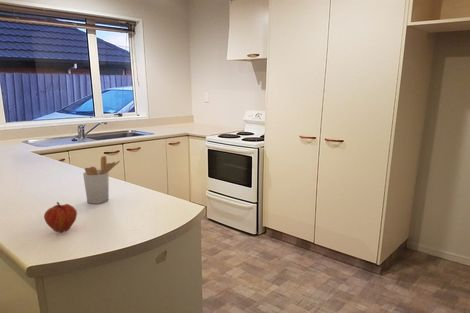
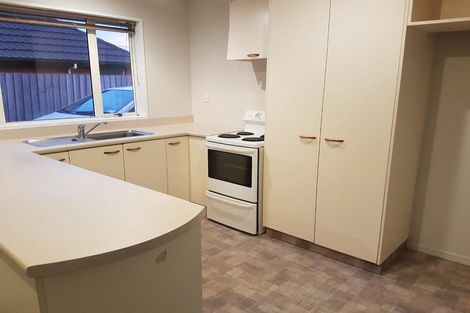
- fruit (61, 216)
- utensil holder (102, 180)
